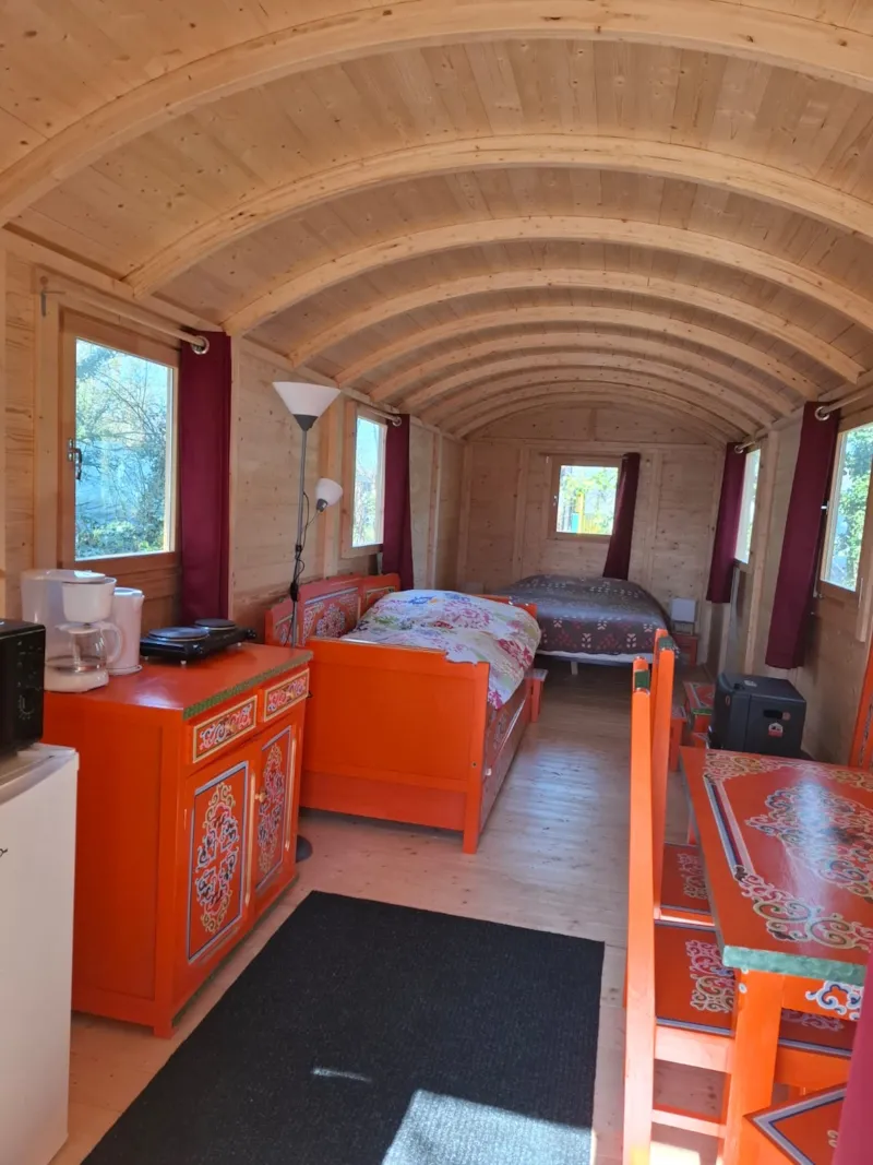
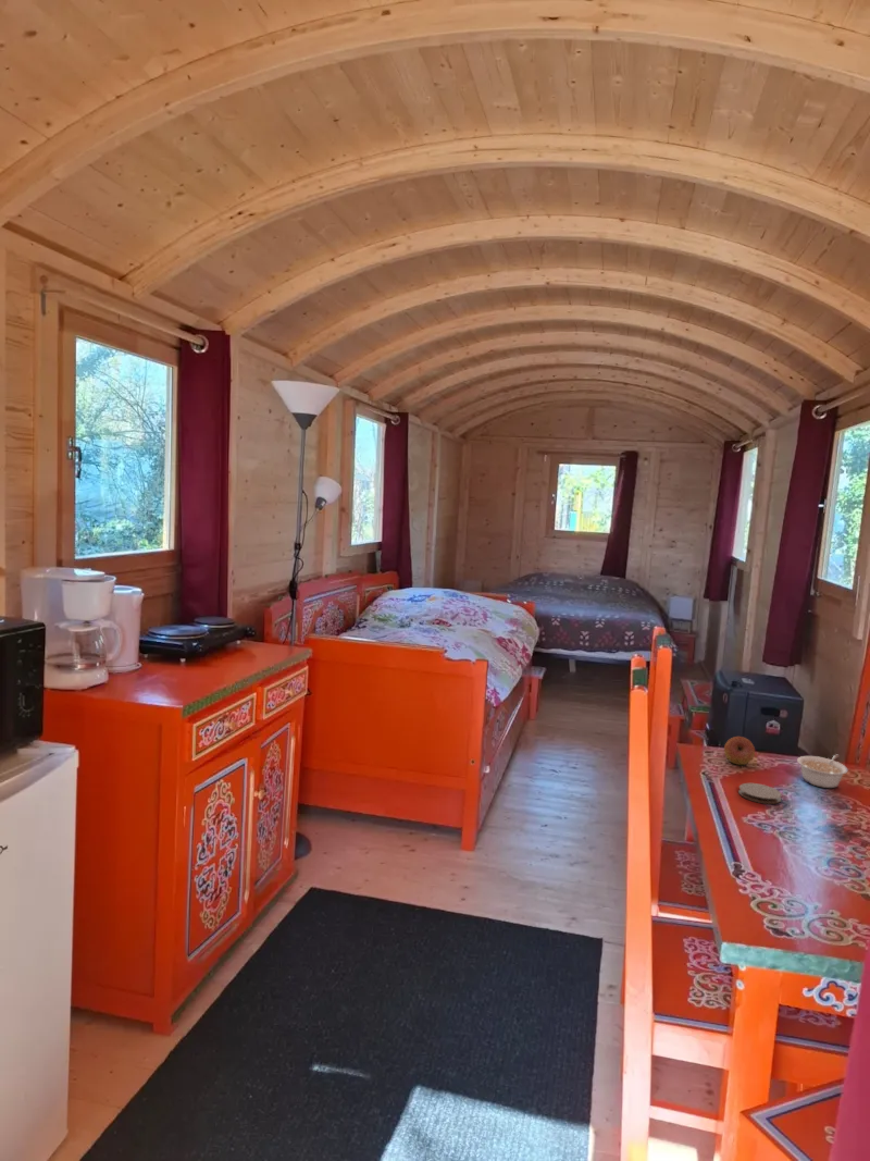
+ coaster (759, 792)
+ legume (820, 770)
+ fruit (738, 750)
